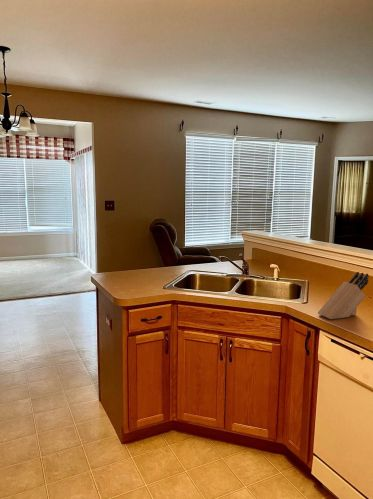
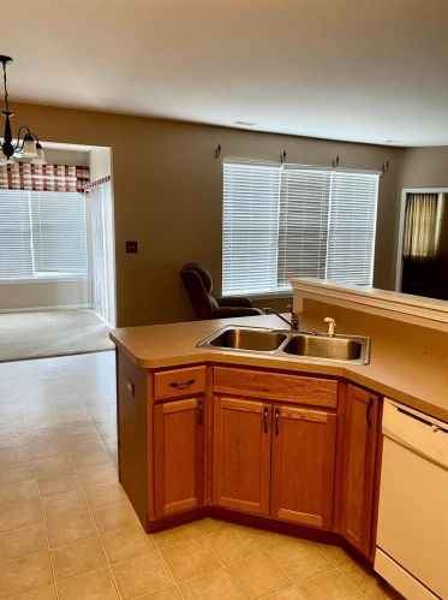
- knife block (345, 294)
